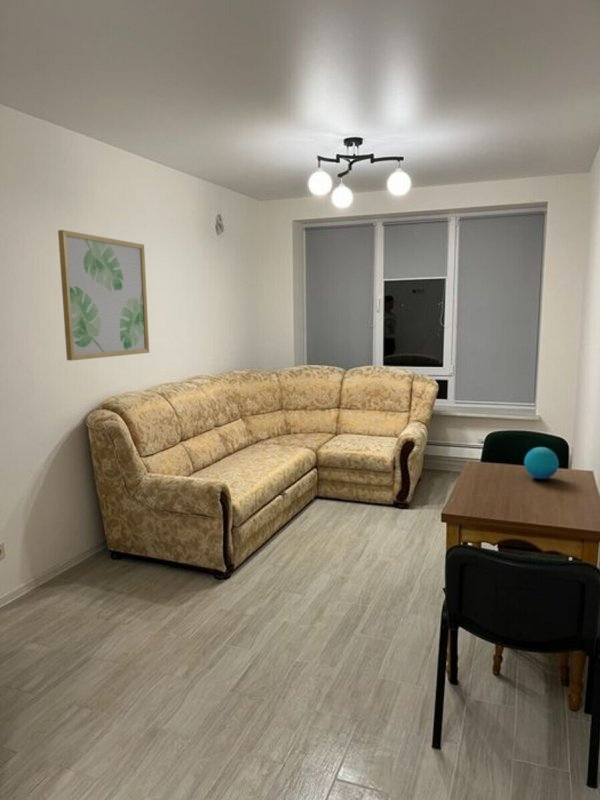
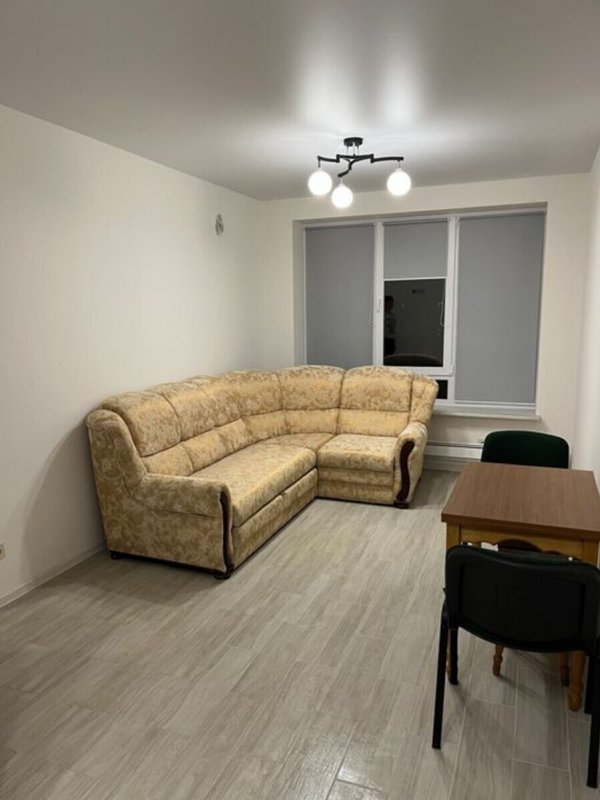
- wall art (108, 298)
- decorative orb (541, 463)
